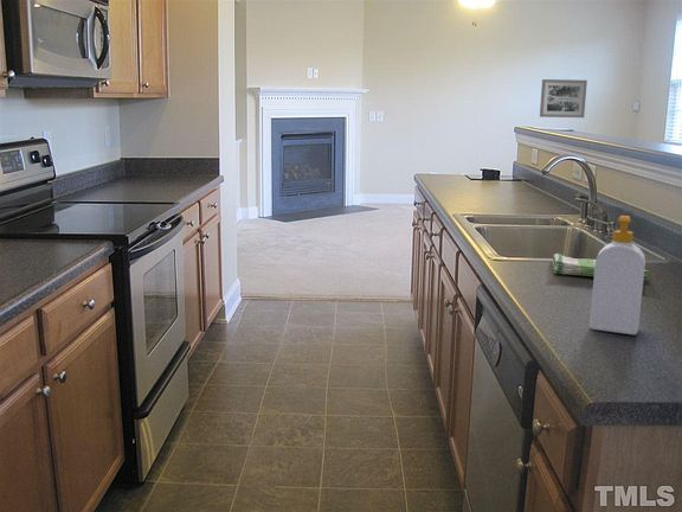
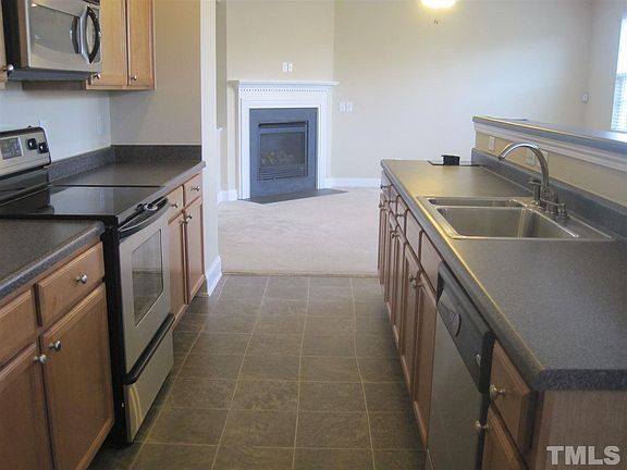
- soap bottle (619, 273)
- wall art (562, 98)
- dish towel (594, 264)
